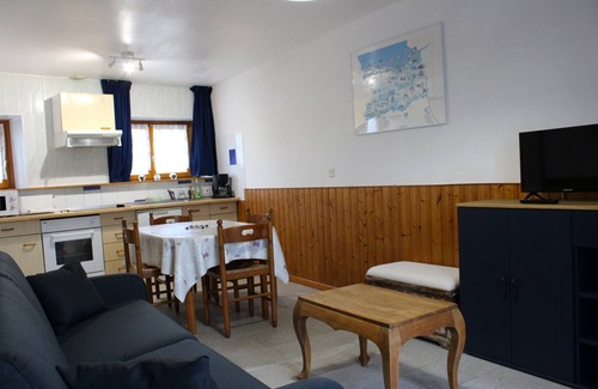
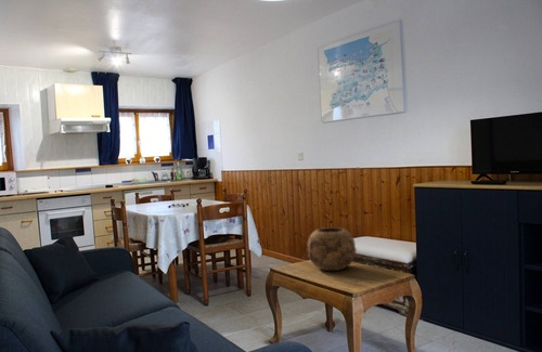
+ decorative bowl (331, 248)
